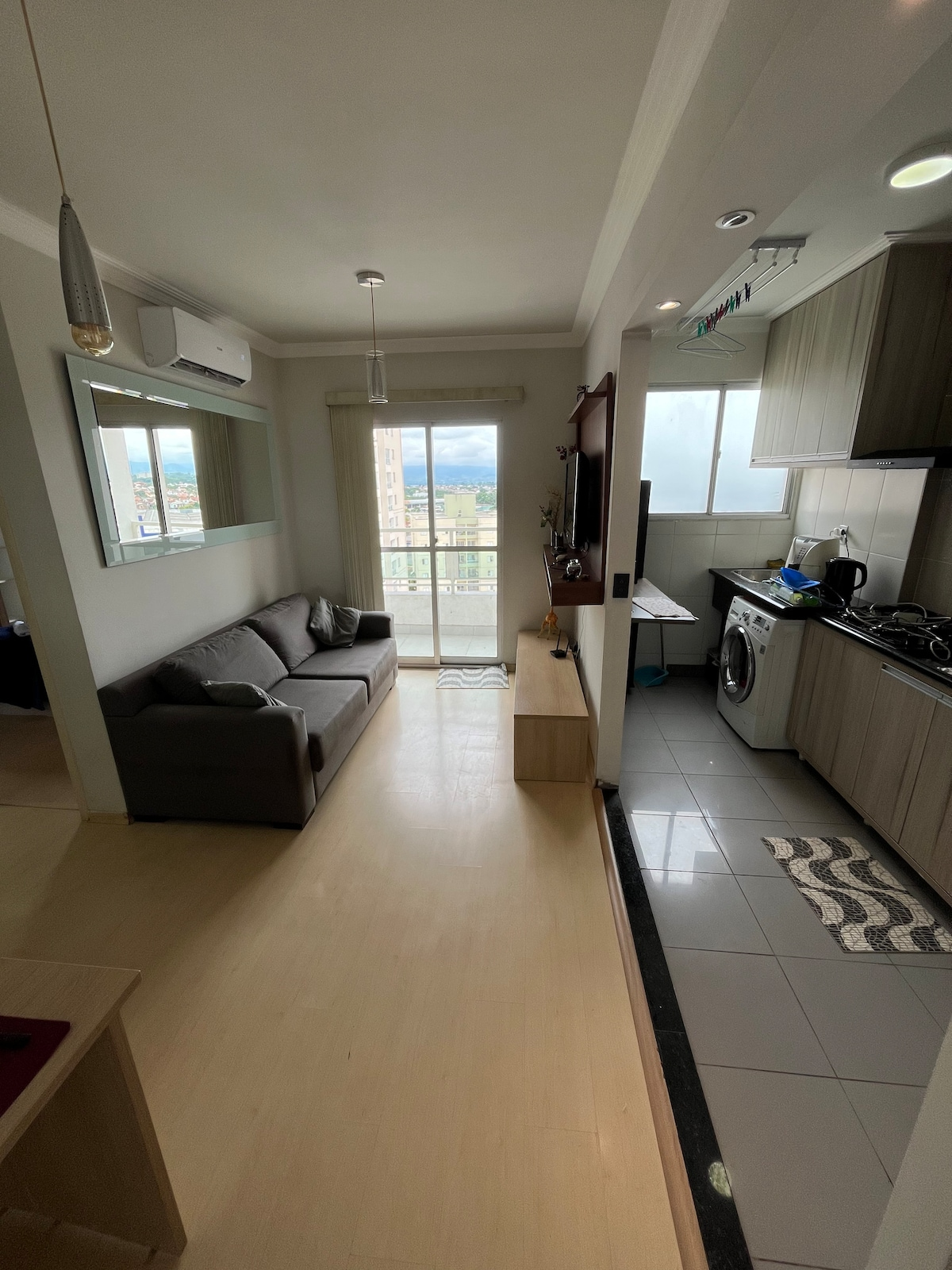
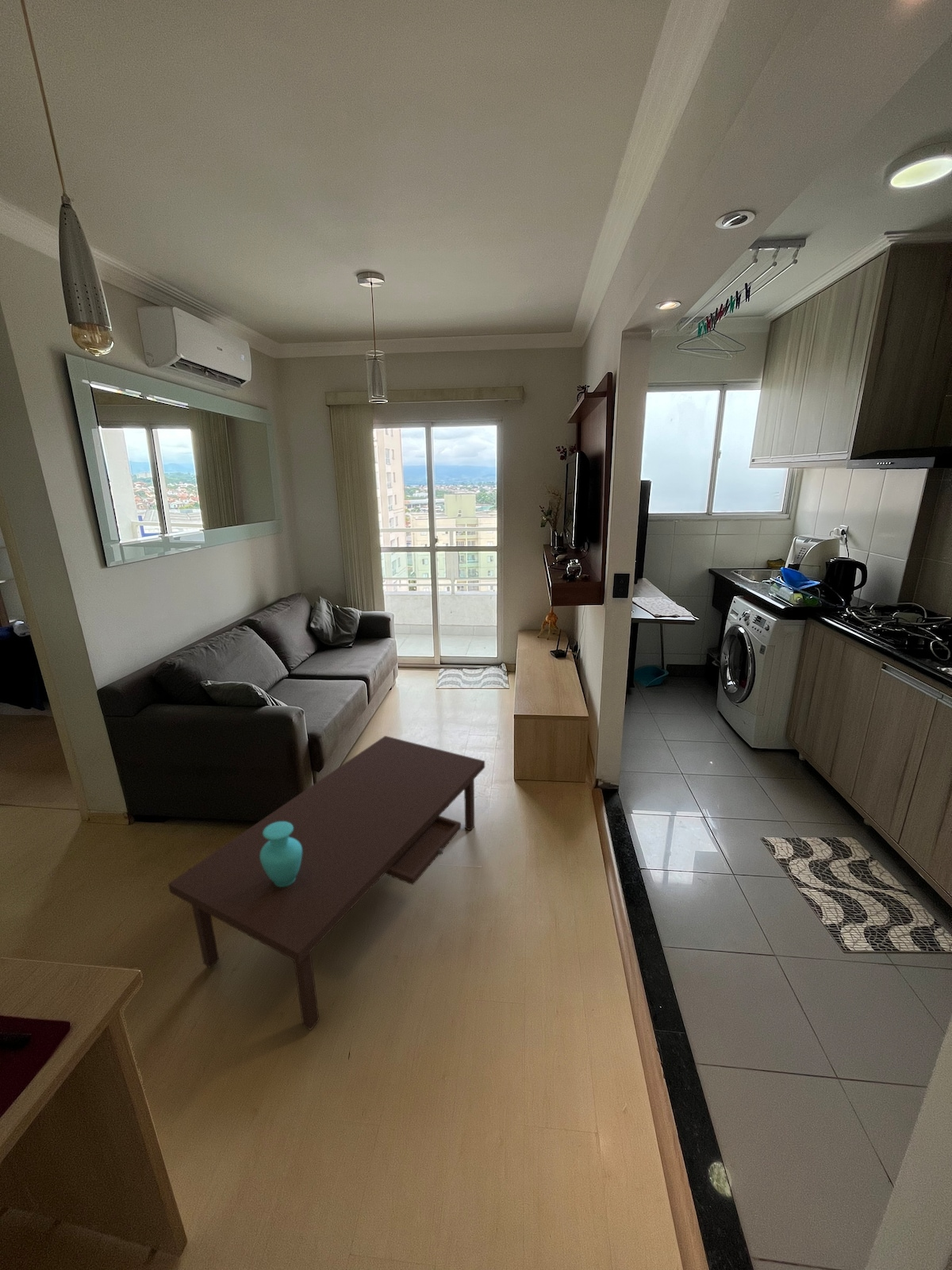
+ coffee table (367, 833)
